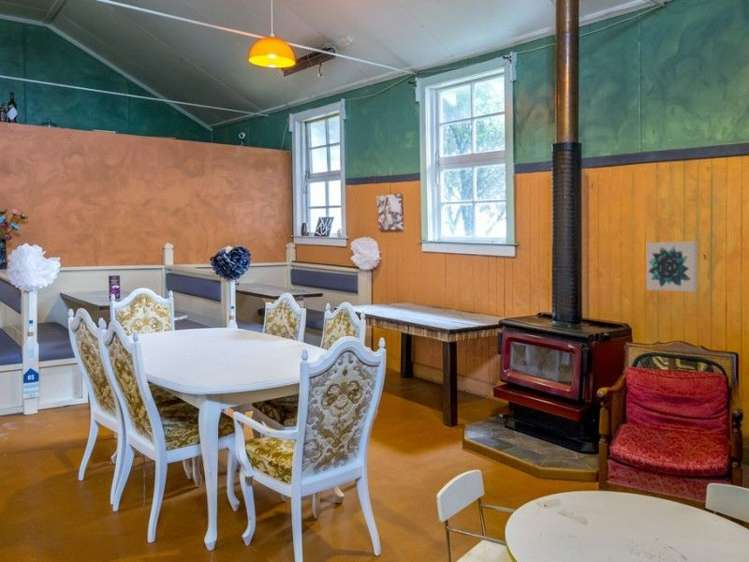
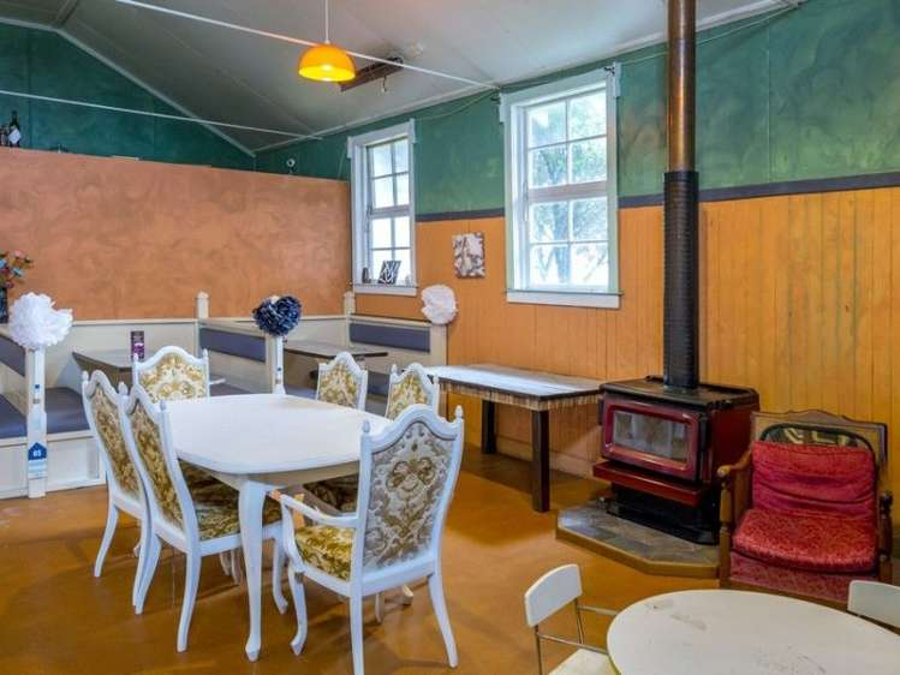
- wall art (671, 266)
